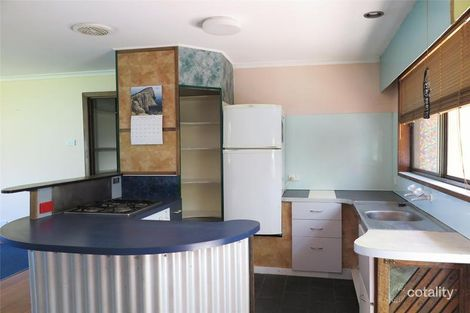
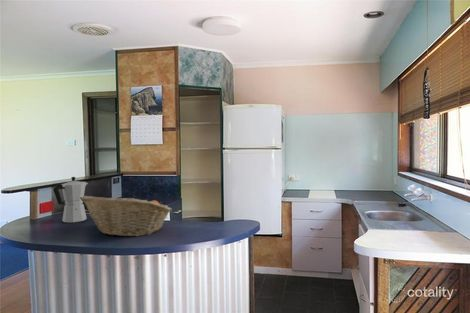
+ fruit basket (126, 211)
+ moka pot (71, 198)
